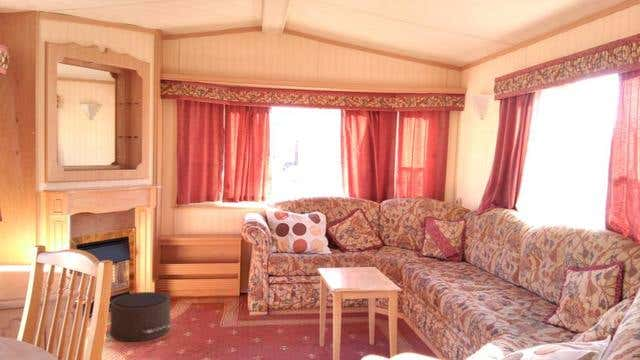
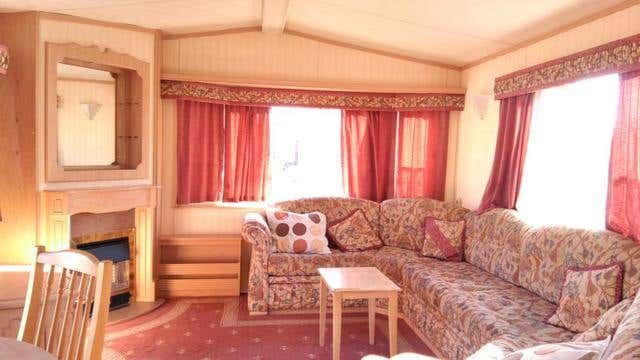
- pouf (145, 314)
